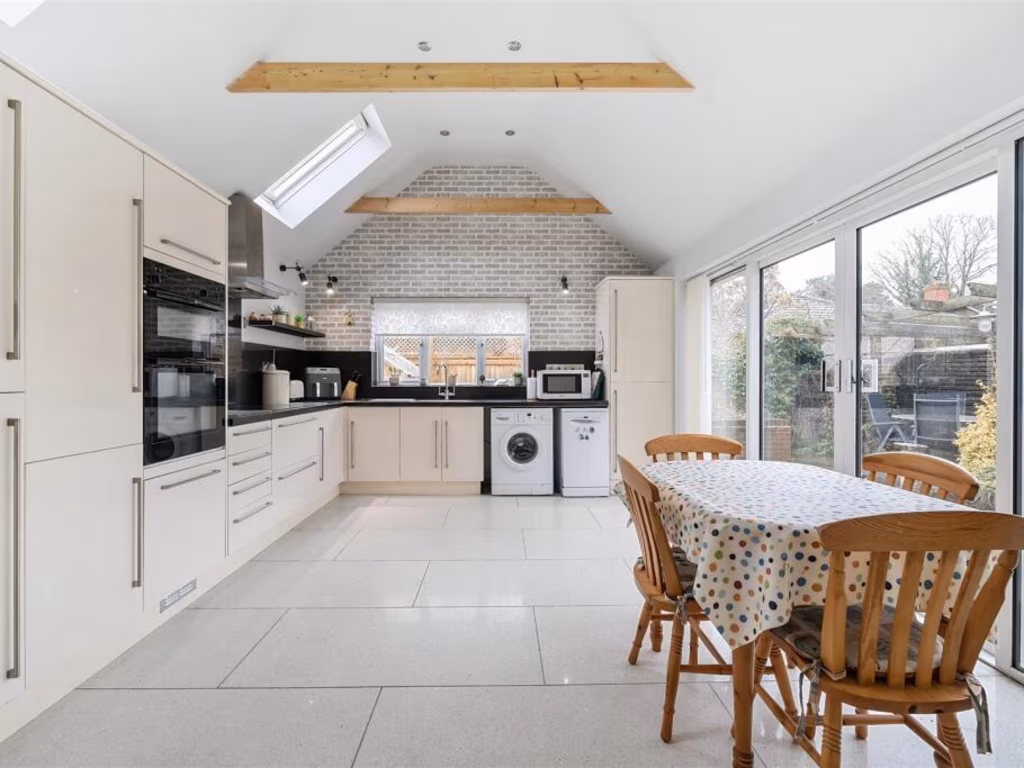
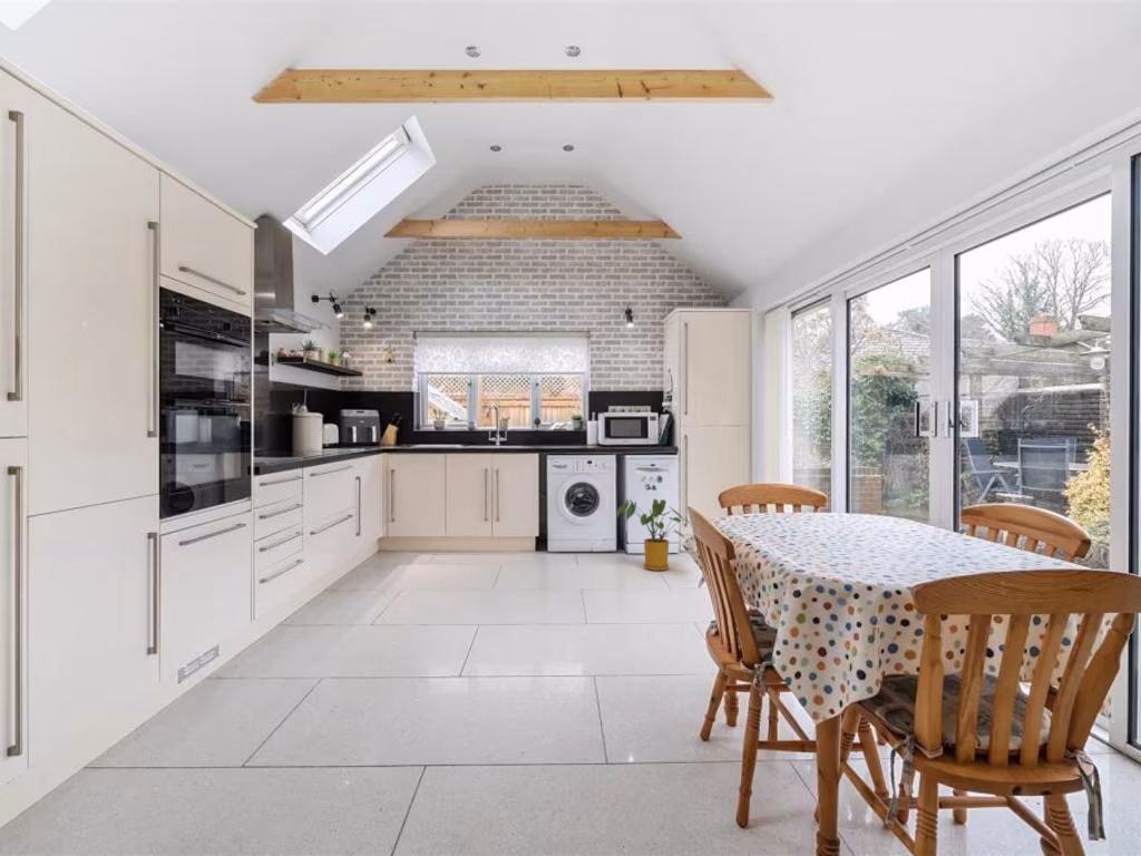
+ house plant (654, 533)
